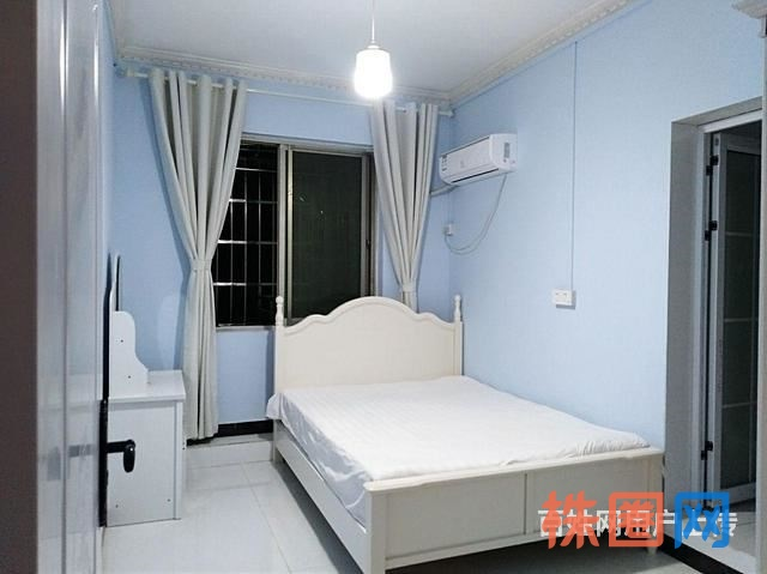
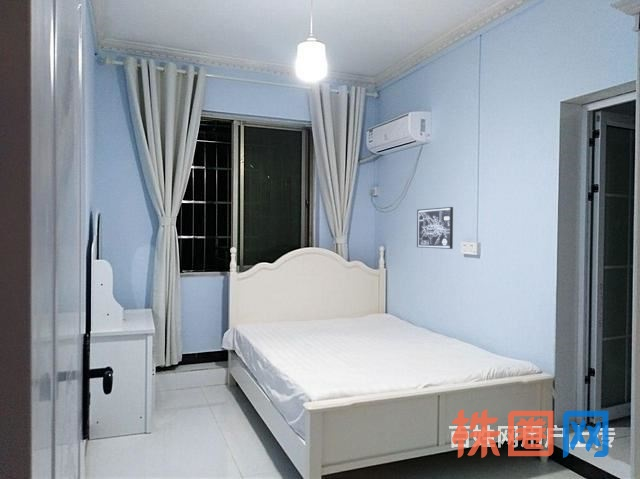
+ wall art (433, 228)
